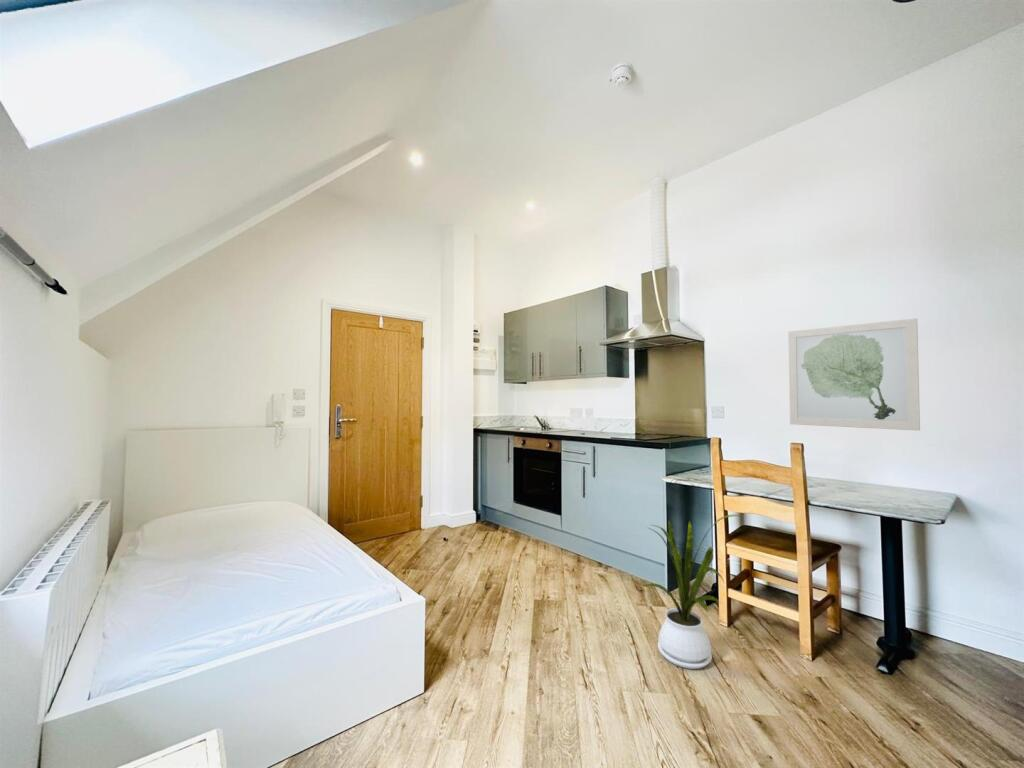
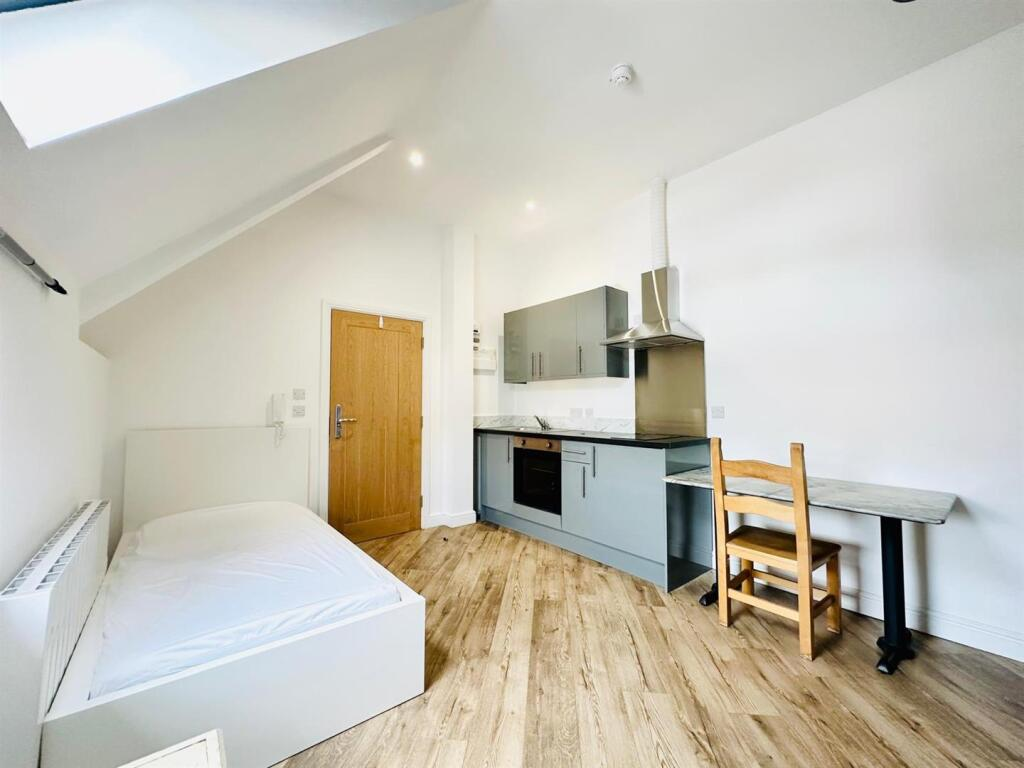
- house plant (688, 581)
- wall art (847, 376)
